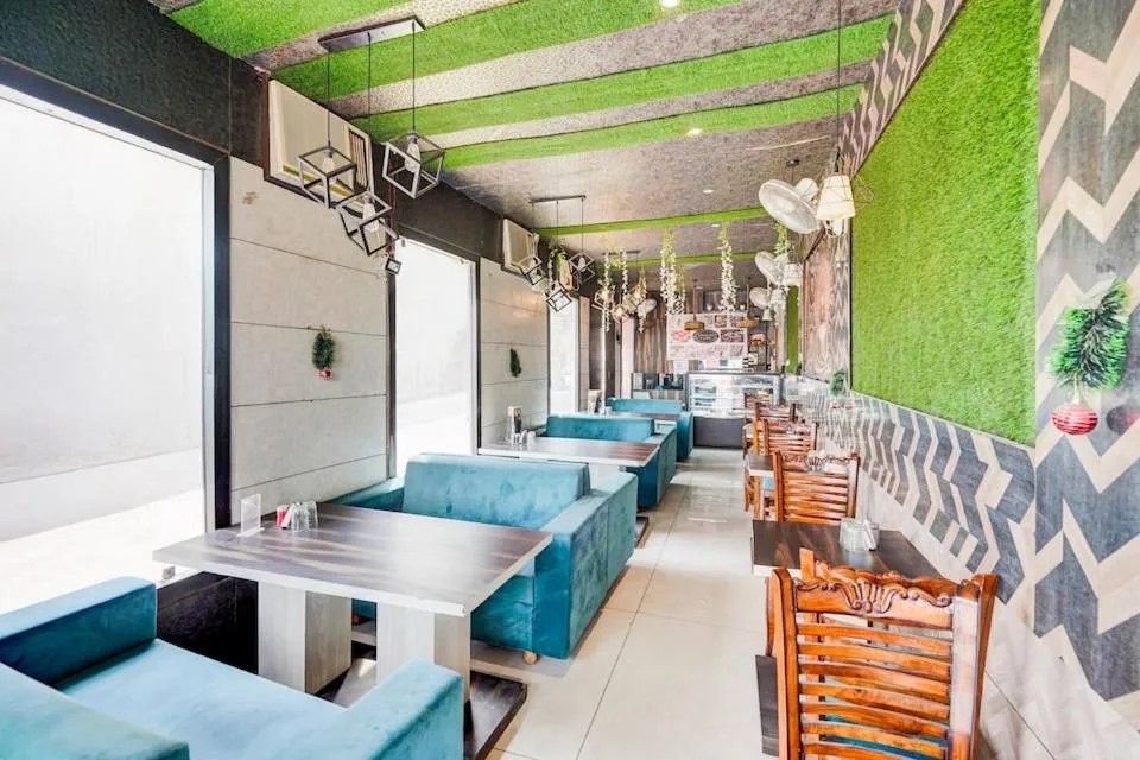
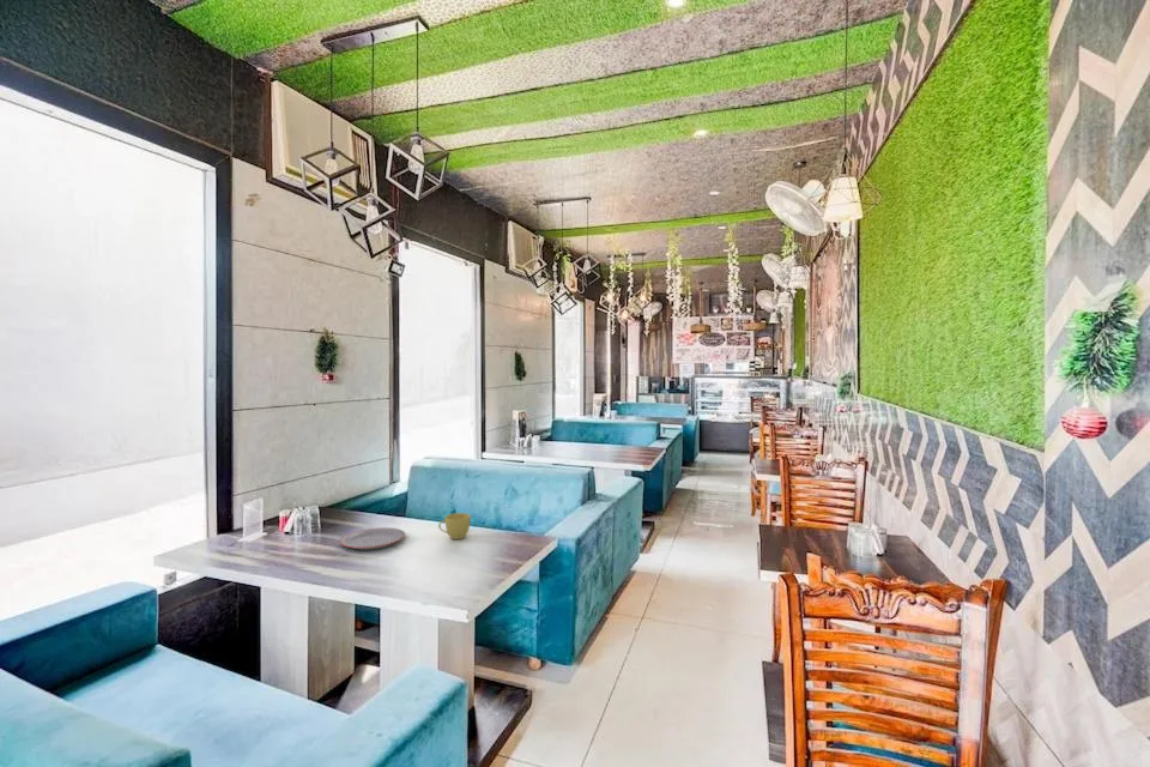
+ plate (373, 539)
+ cup (454, 526)
